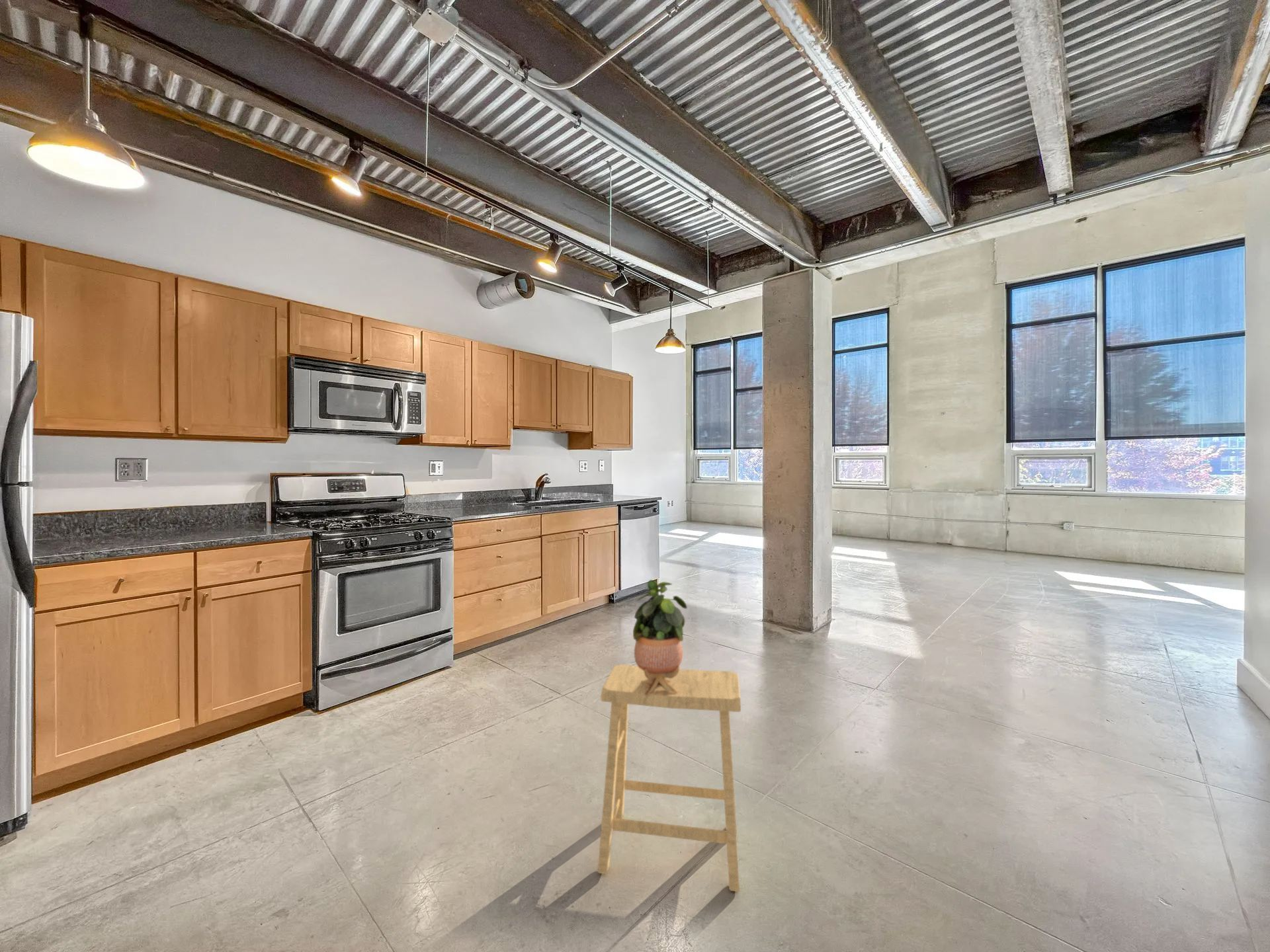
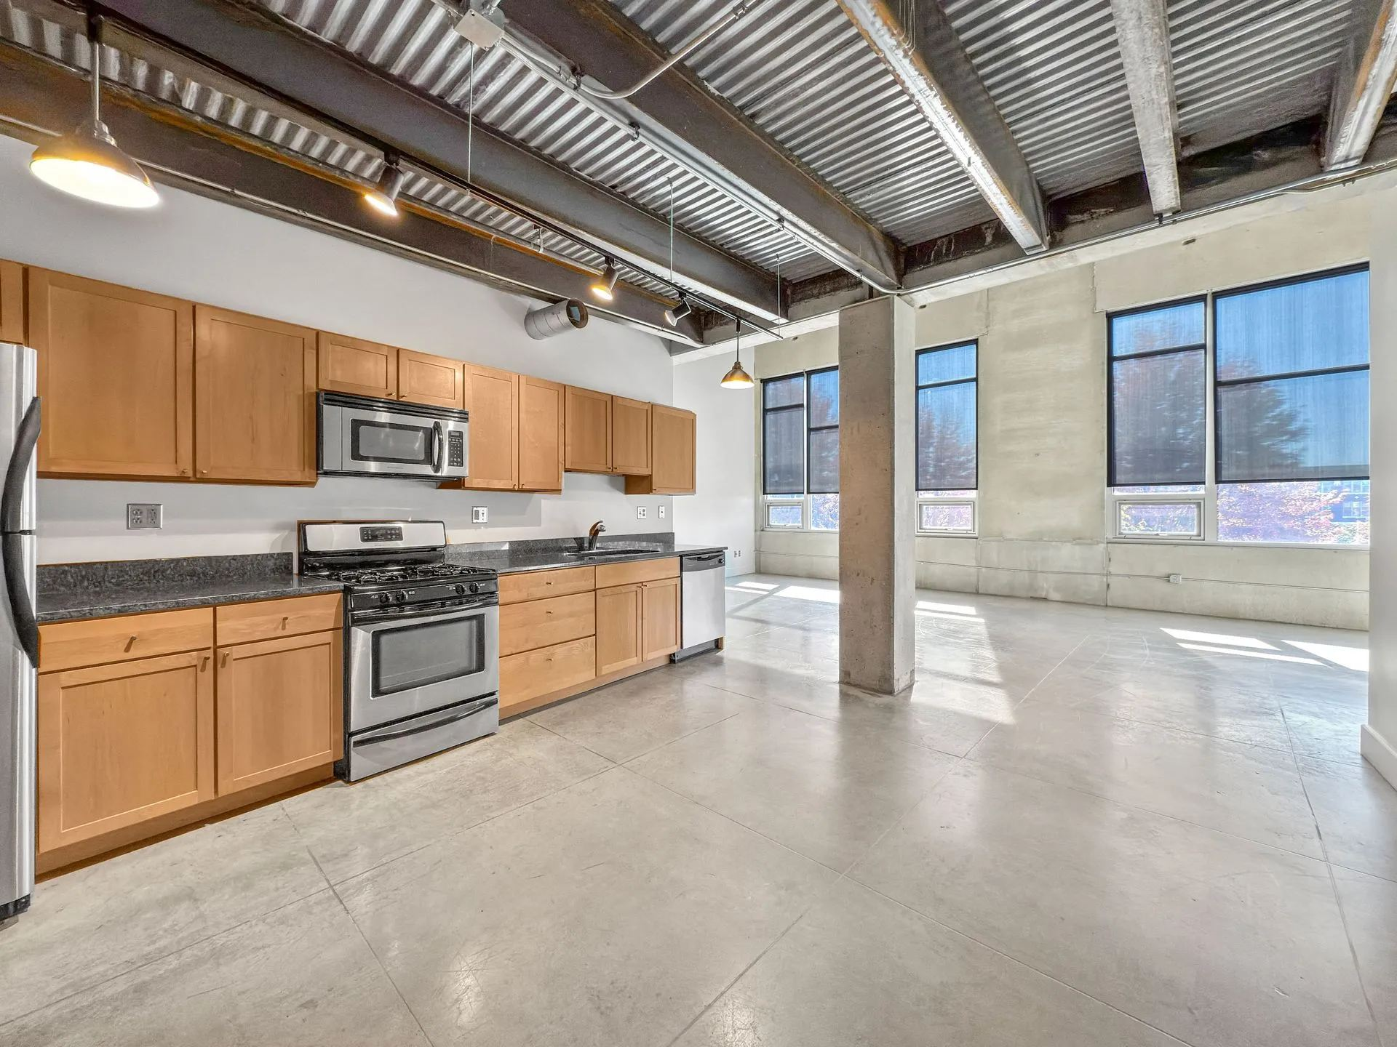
- potted plant (660, 632)
- stool (669, 784)
